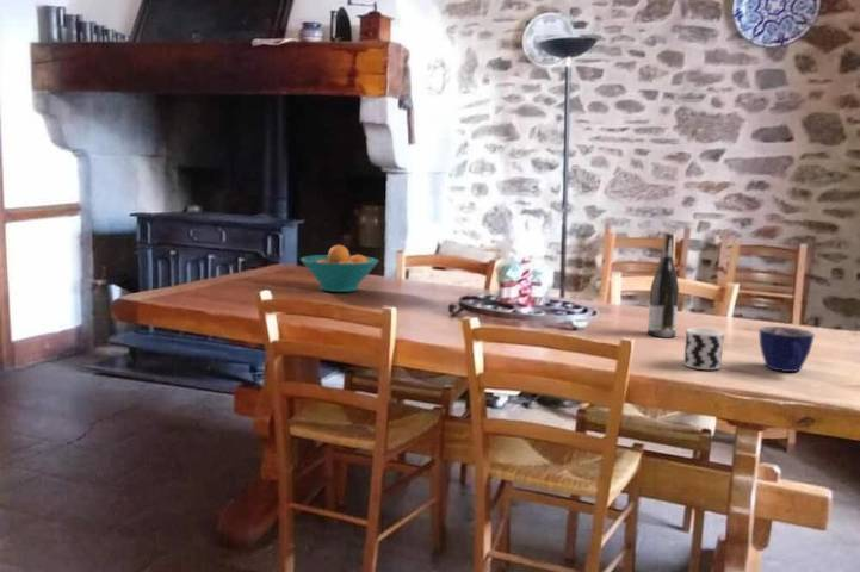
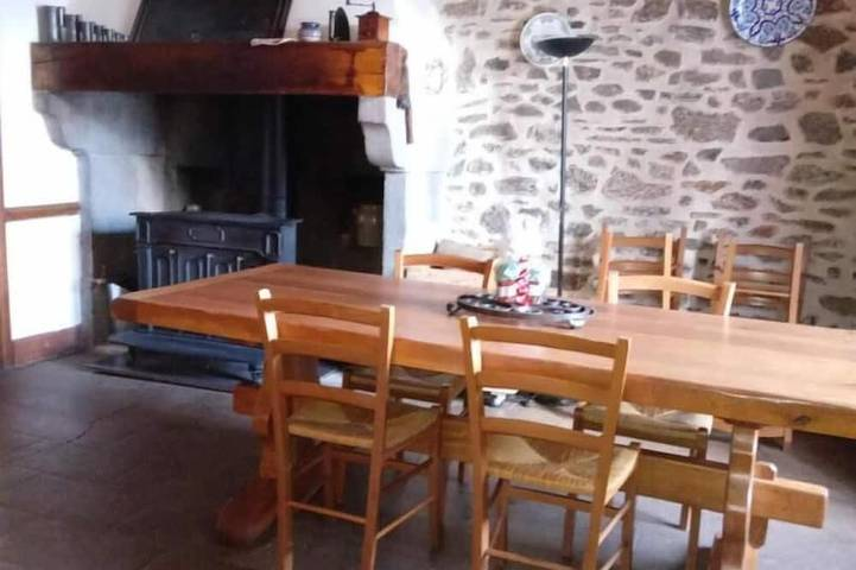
- cup (700, 347)
- wine bottle (664, 284)
- fruit bowl (339, 267)
- cup (787, 350)
